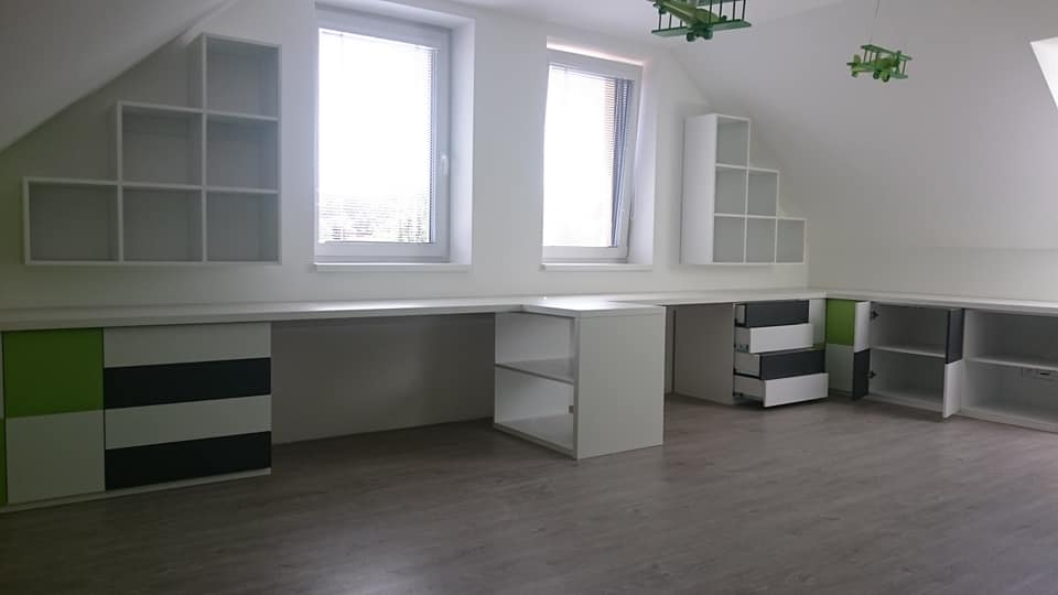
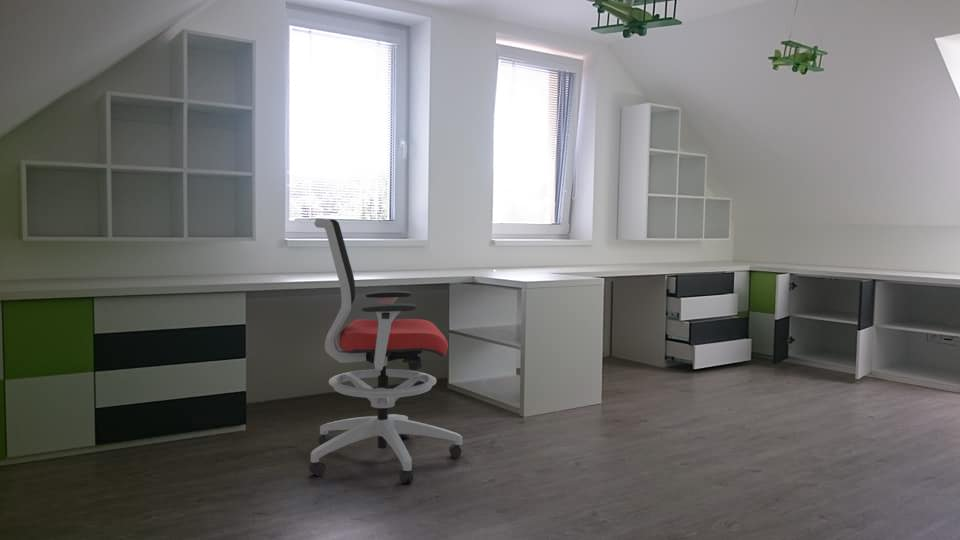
+ office chair (389, 340)
